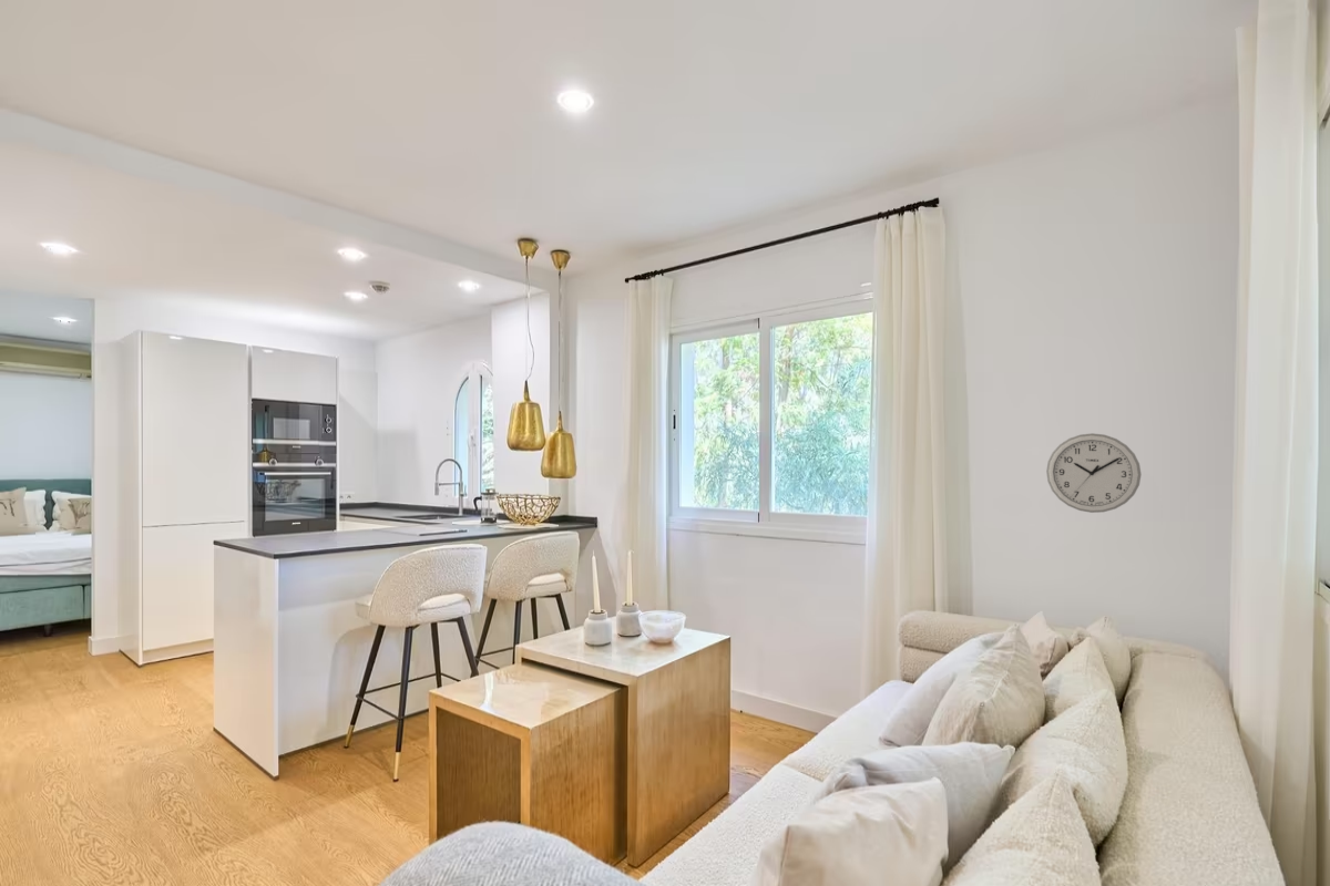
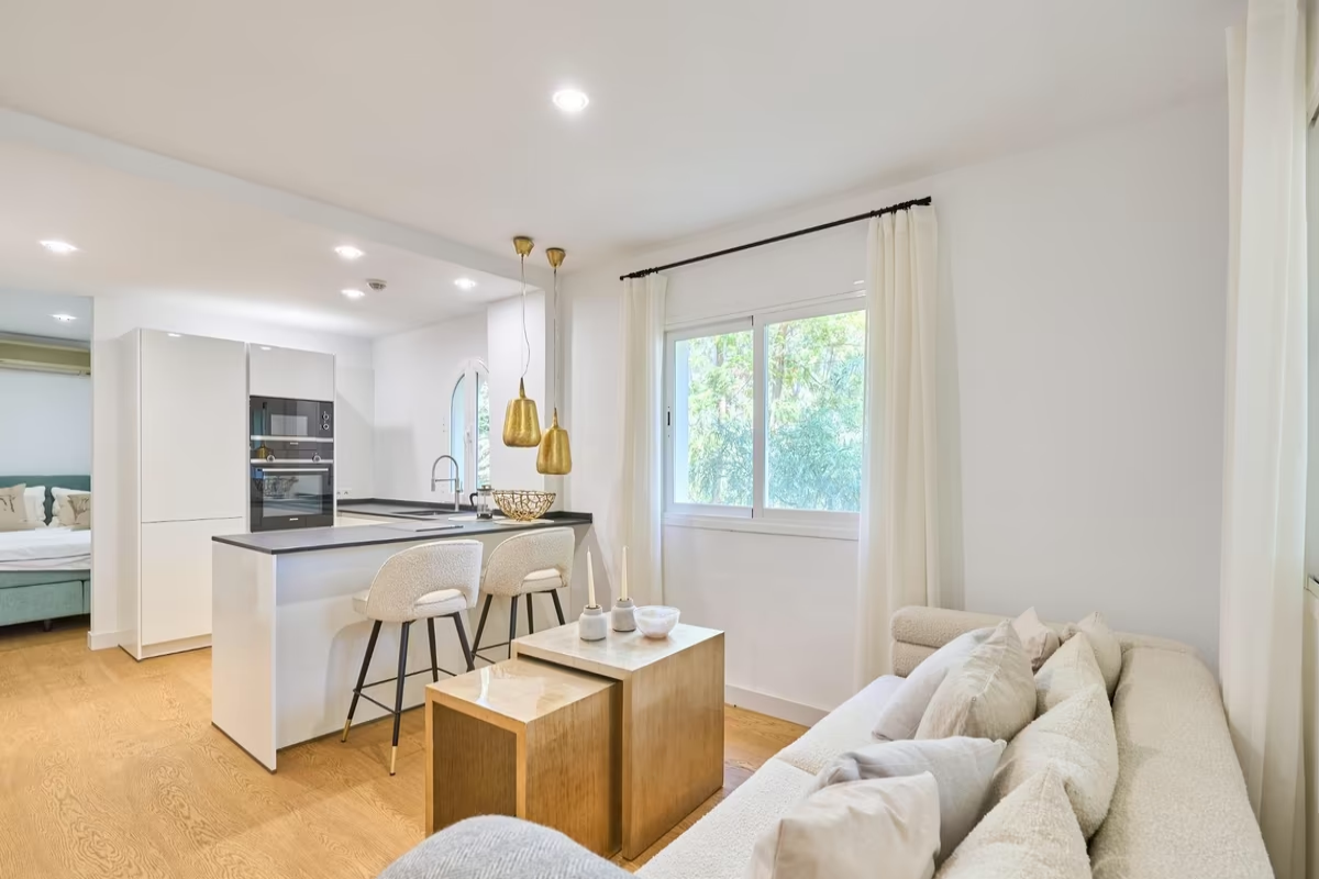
- wall clock (1092, 473)
